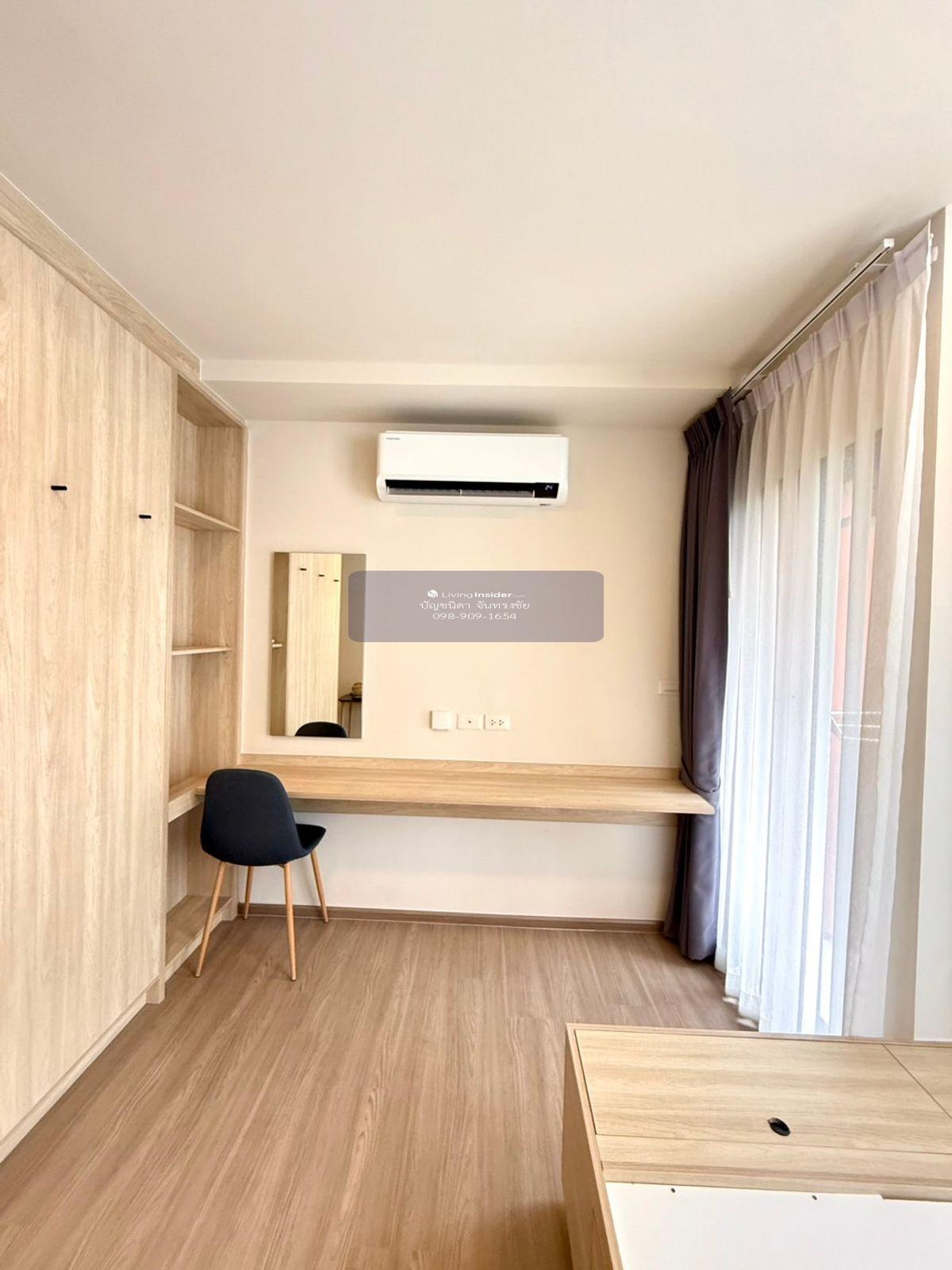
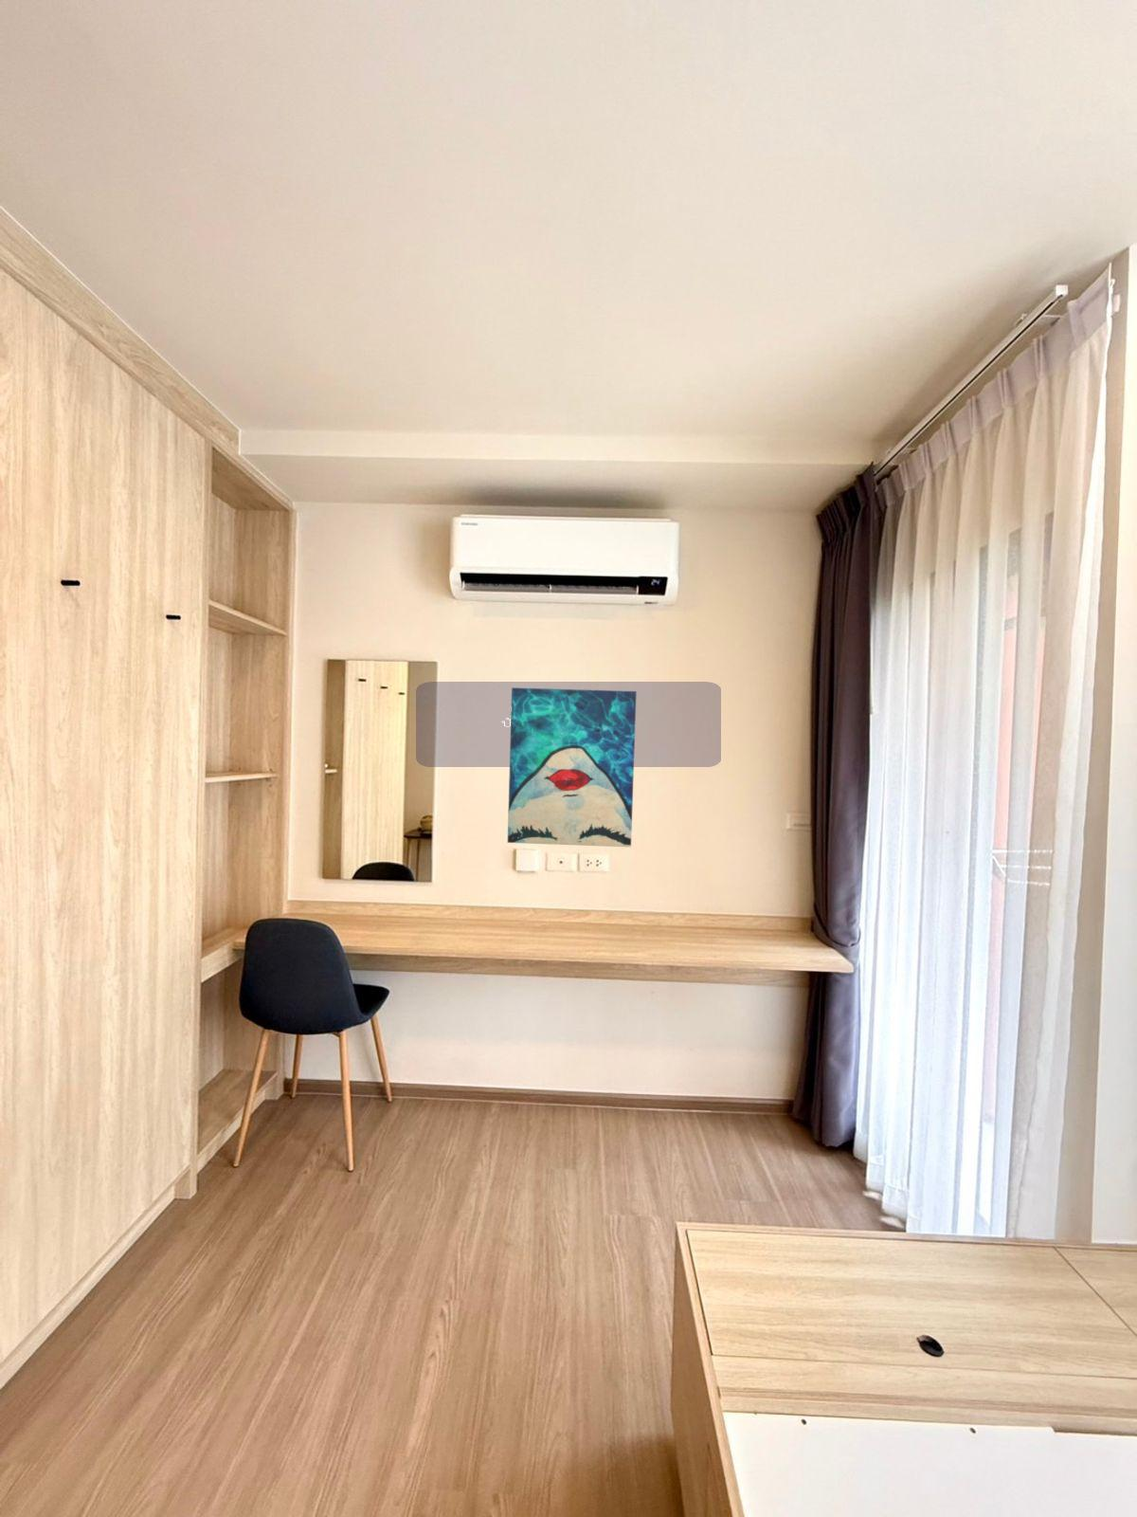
+ wall art (571, 767)
